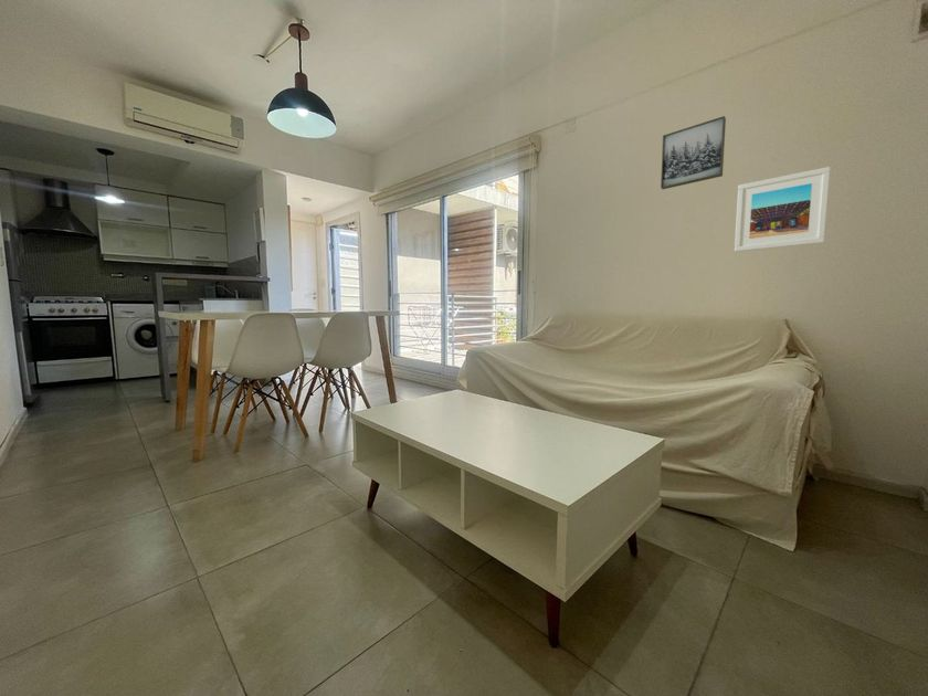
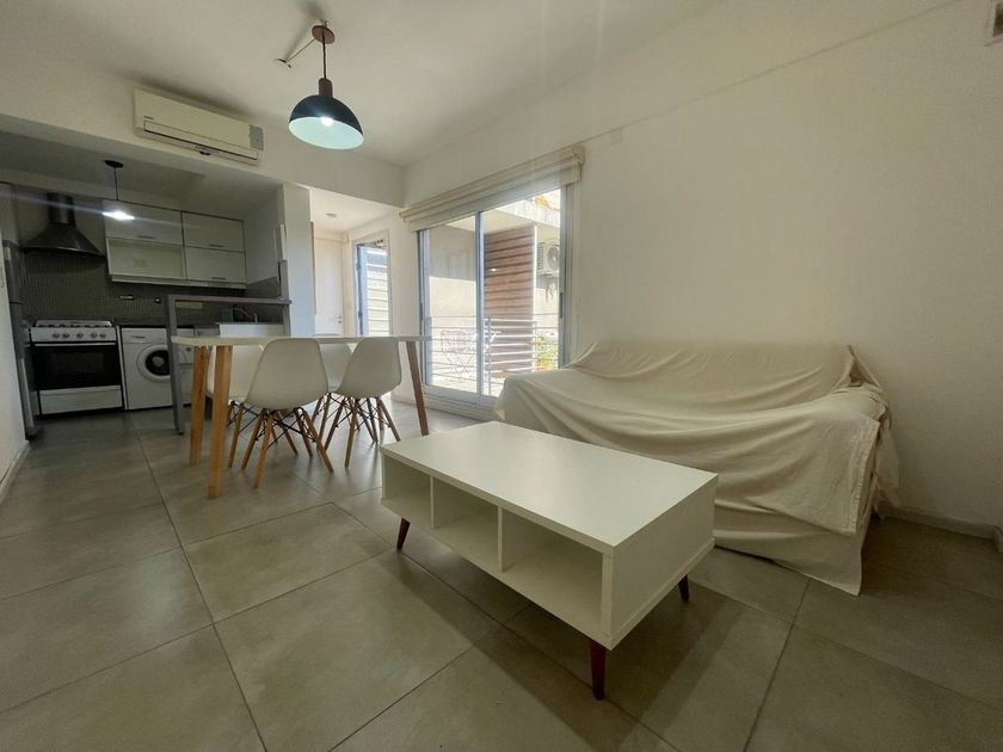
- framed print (779, 212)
- wall art (692, 155)
